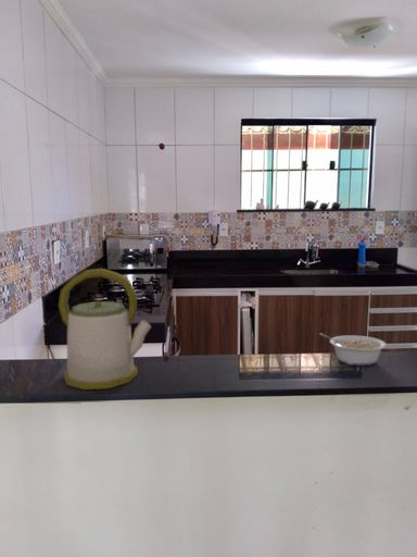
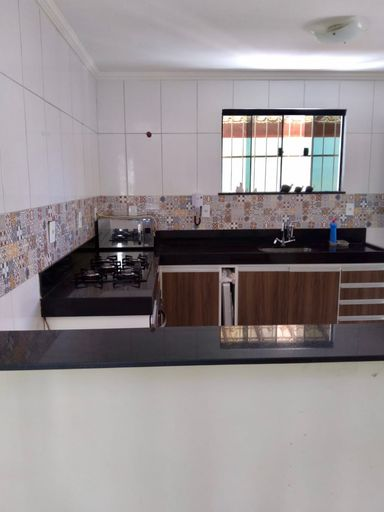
- legume (355, 349)
- kettle (105, 323)
